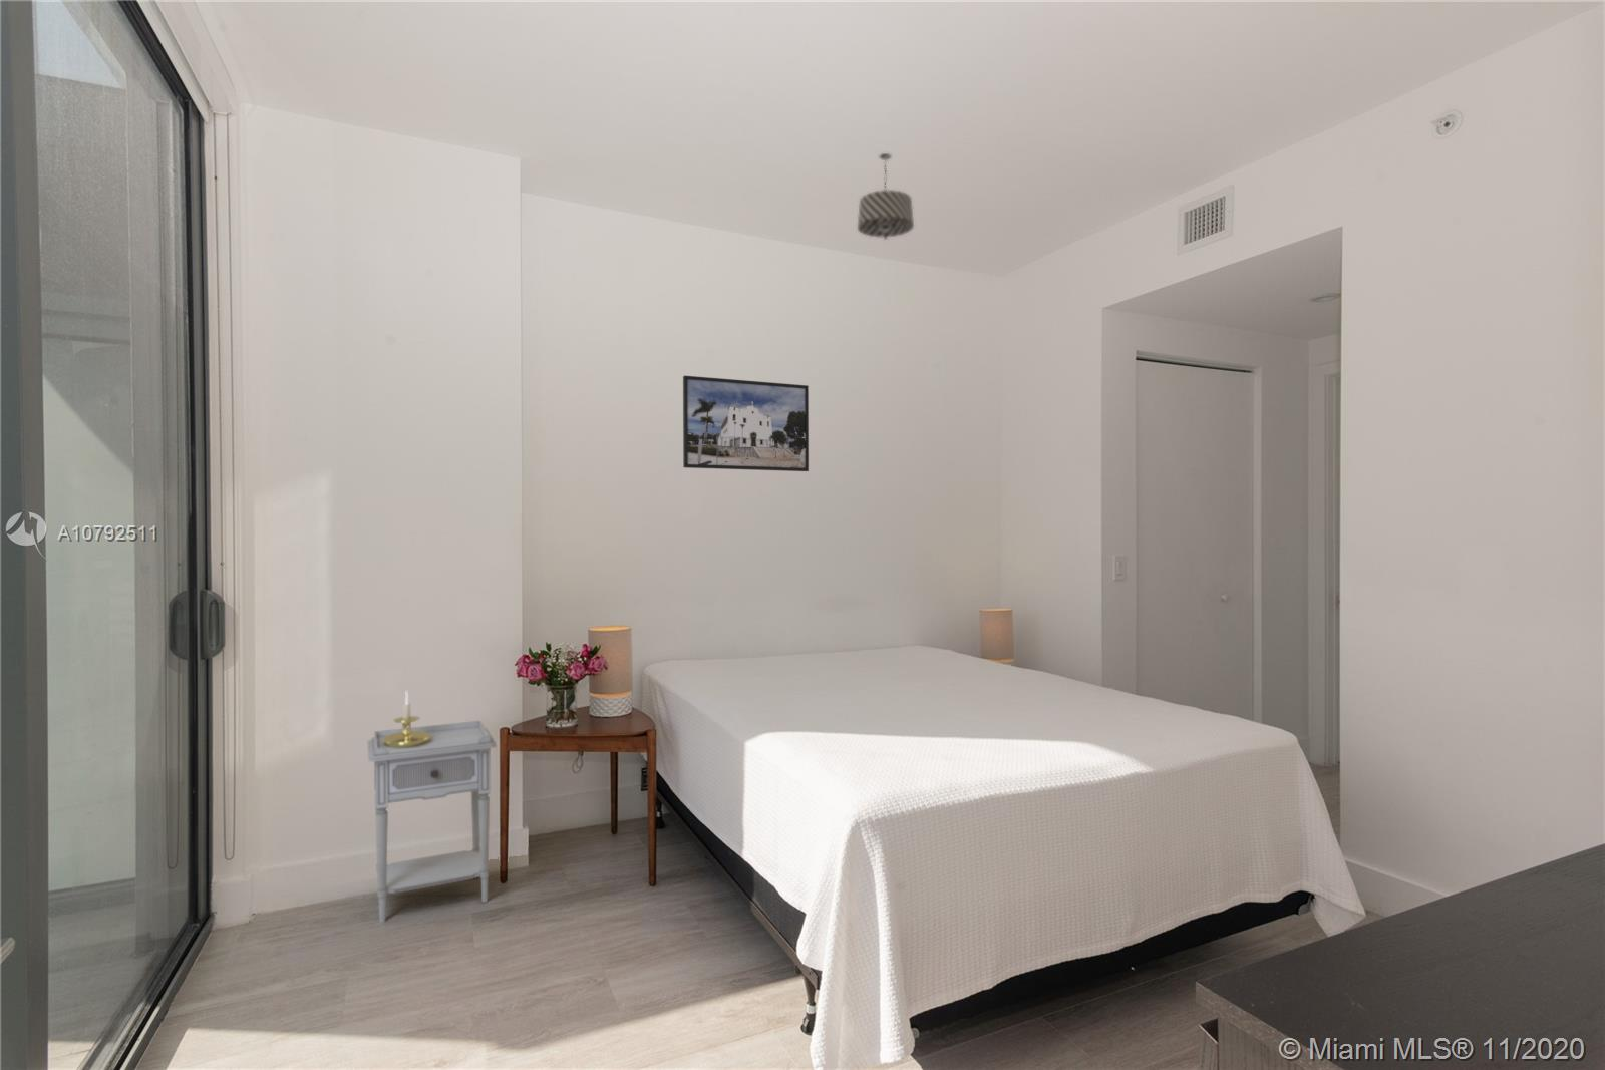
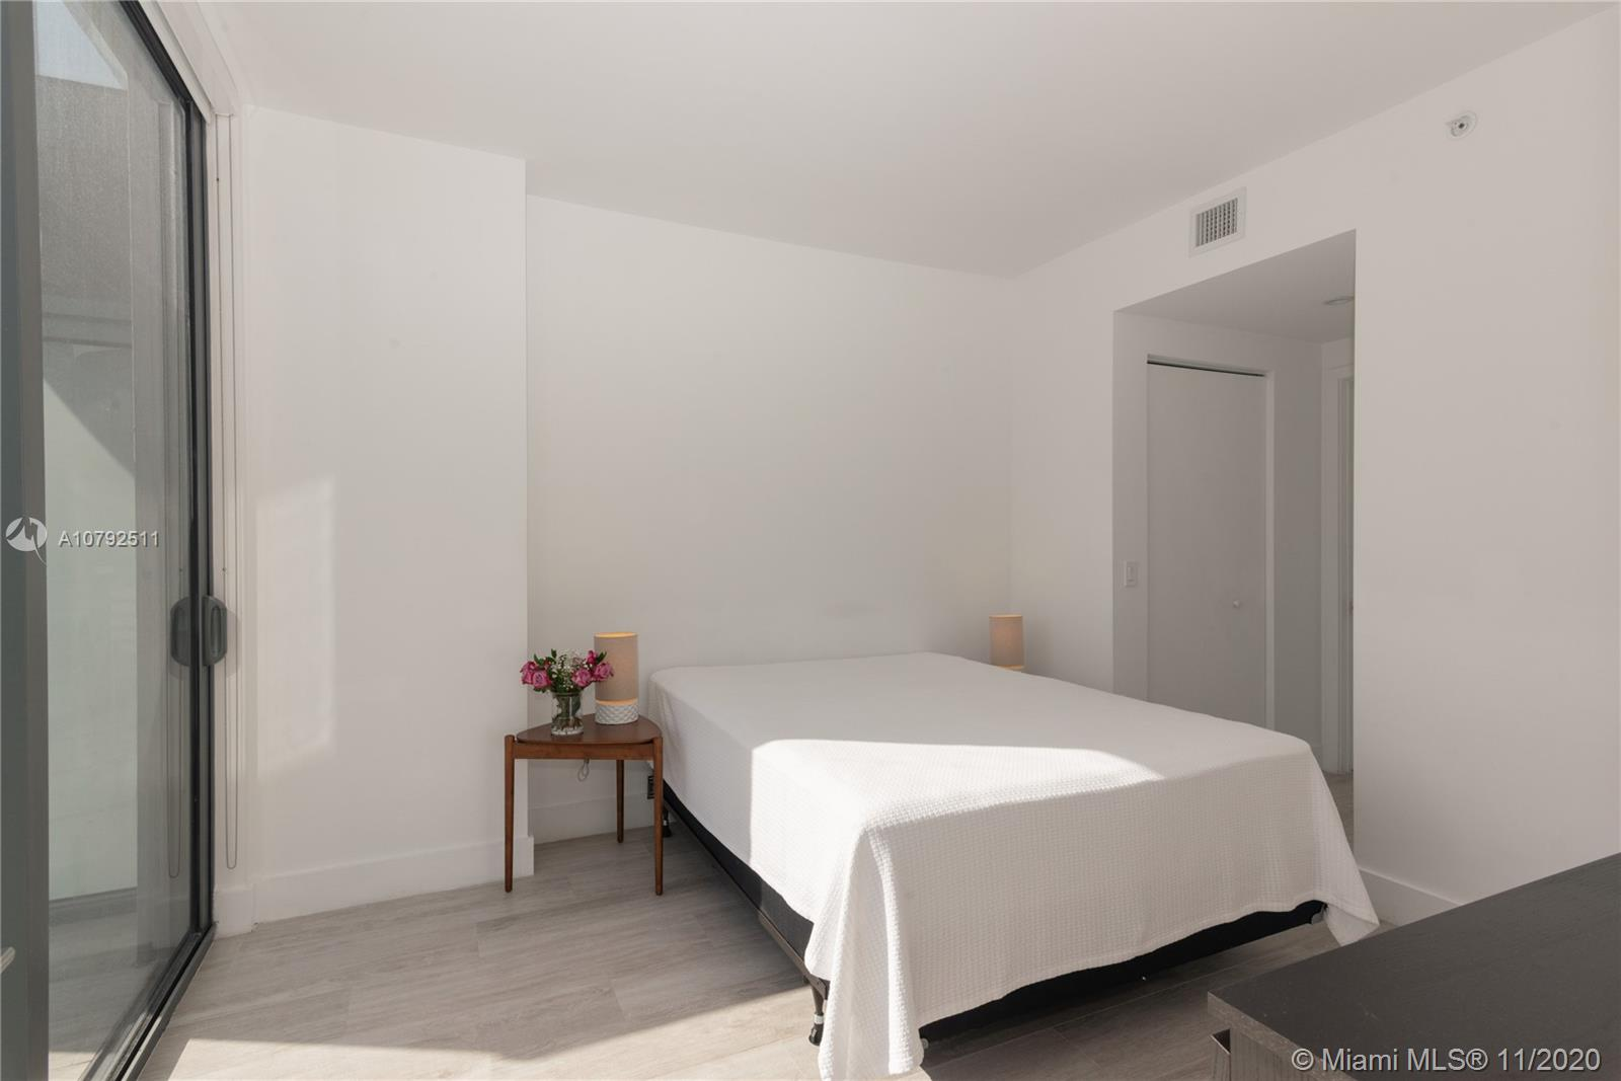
- pendant light (885, 197)
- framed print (748, 425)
- nightstand (426, 799)
- candle holder (407, 717)
